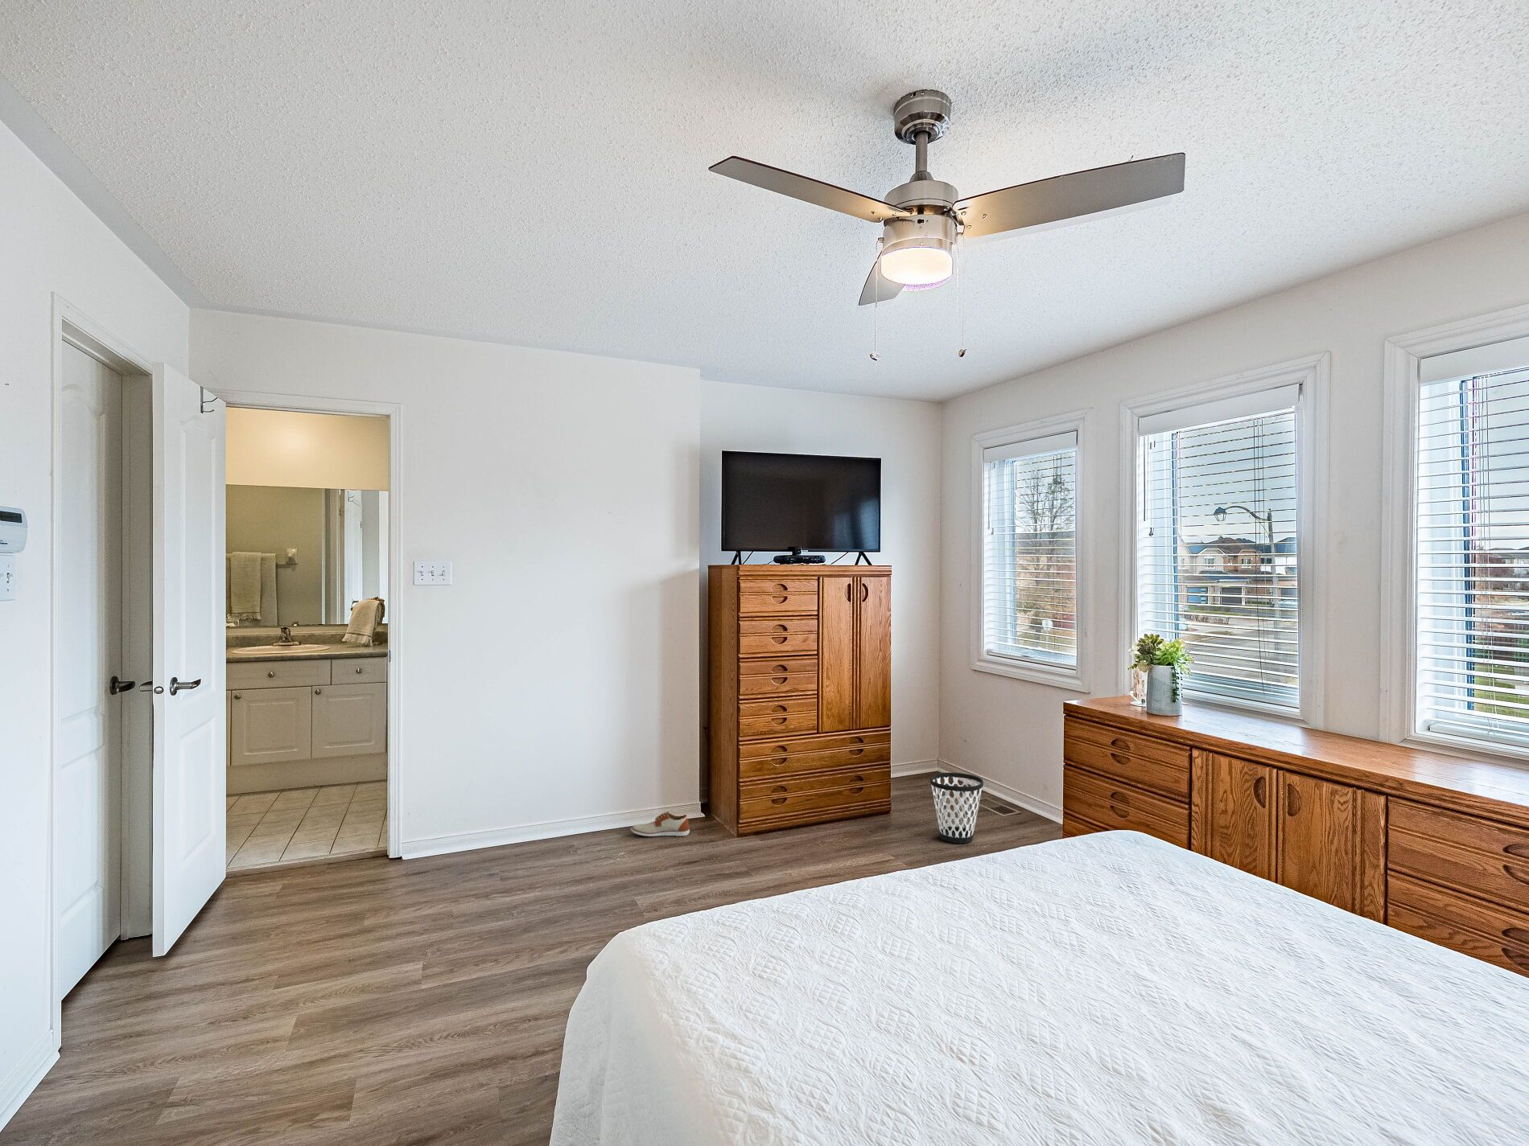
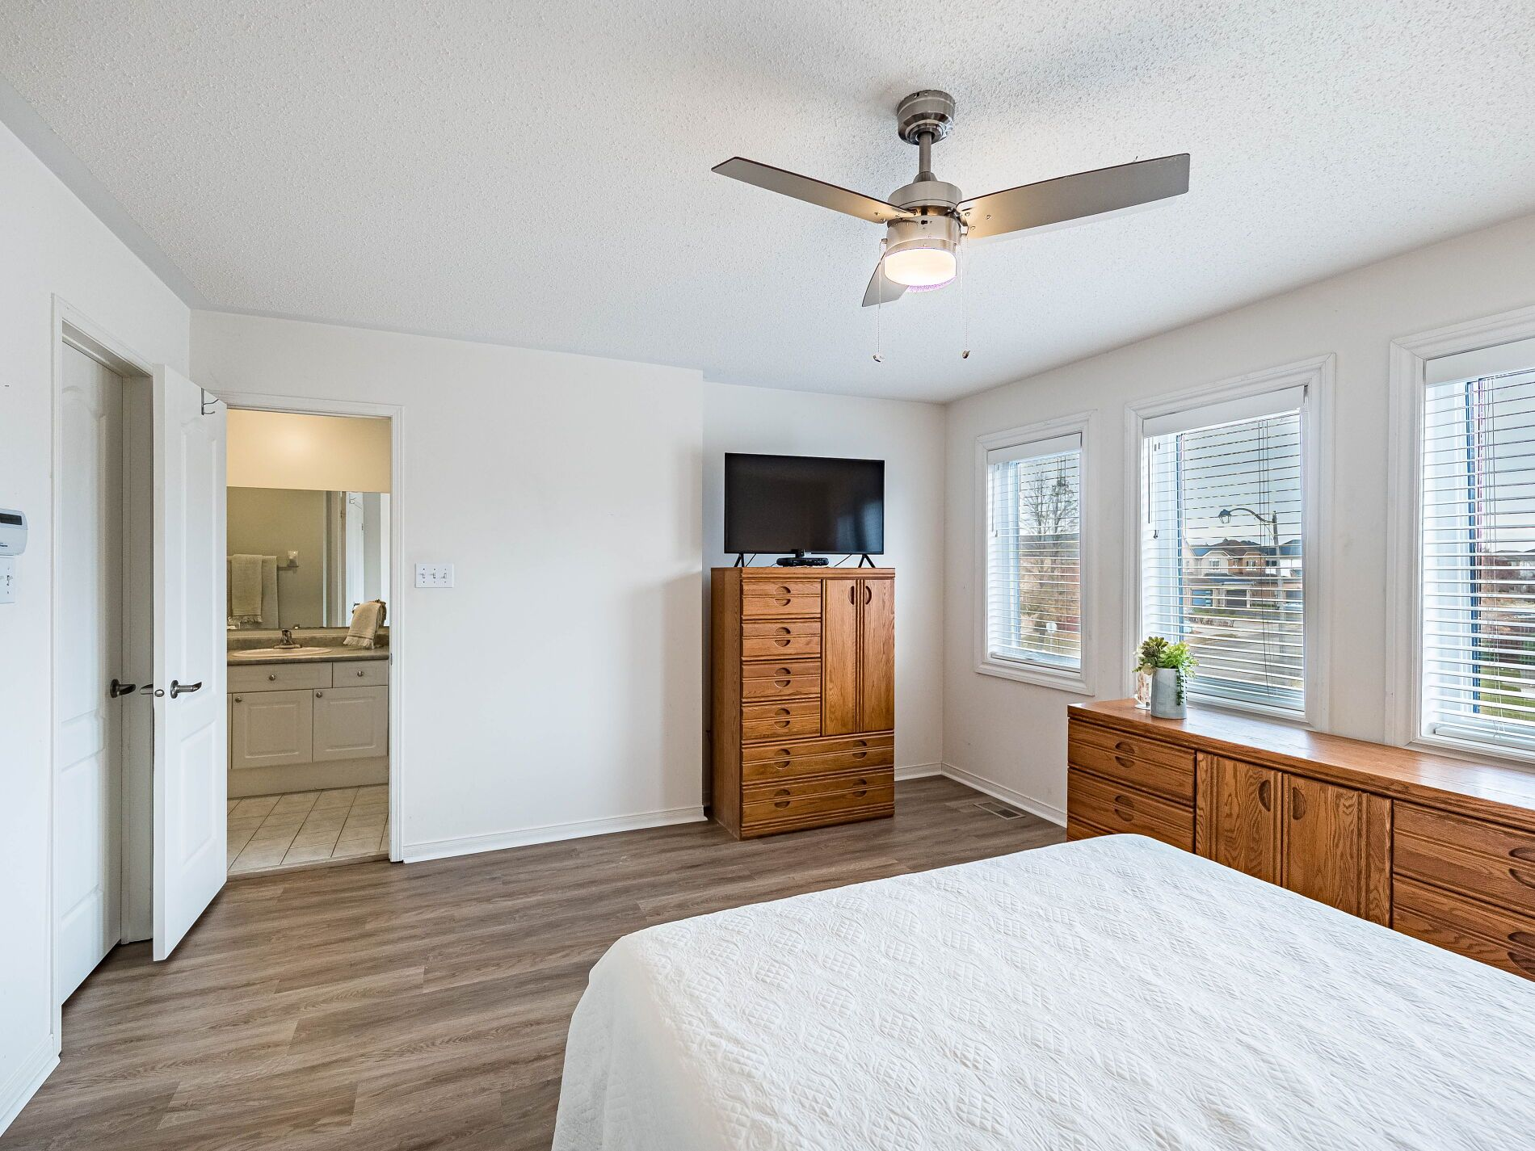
- shoe (660, 822)
- wastebasket (956, 808)
